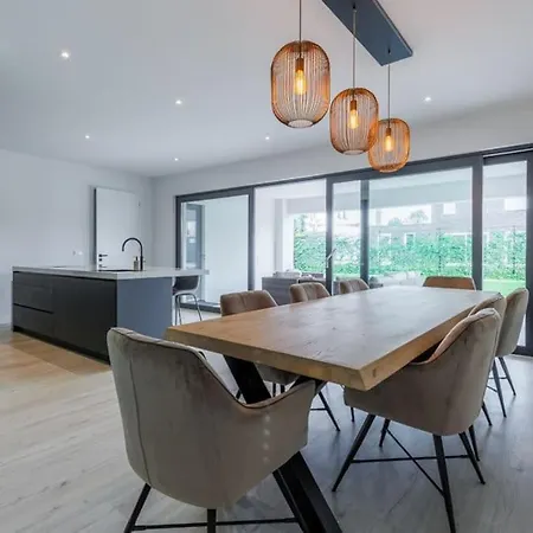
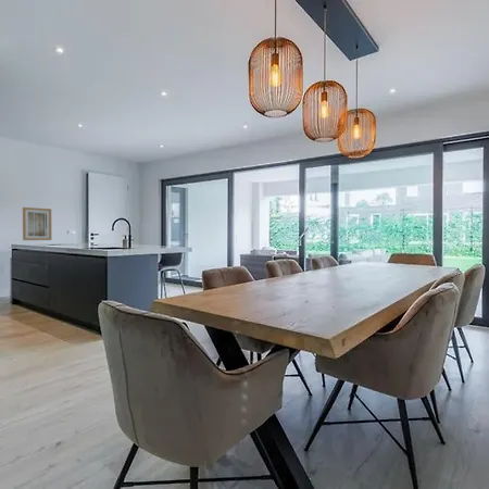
+ wall art (37, 224)
